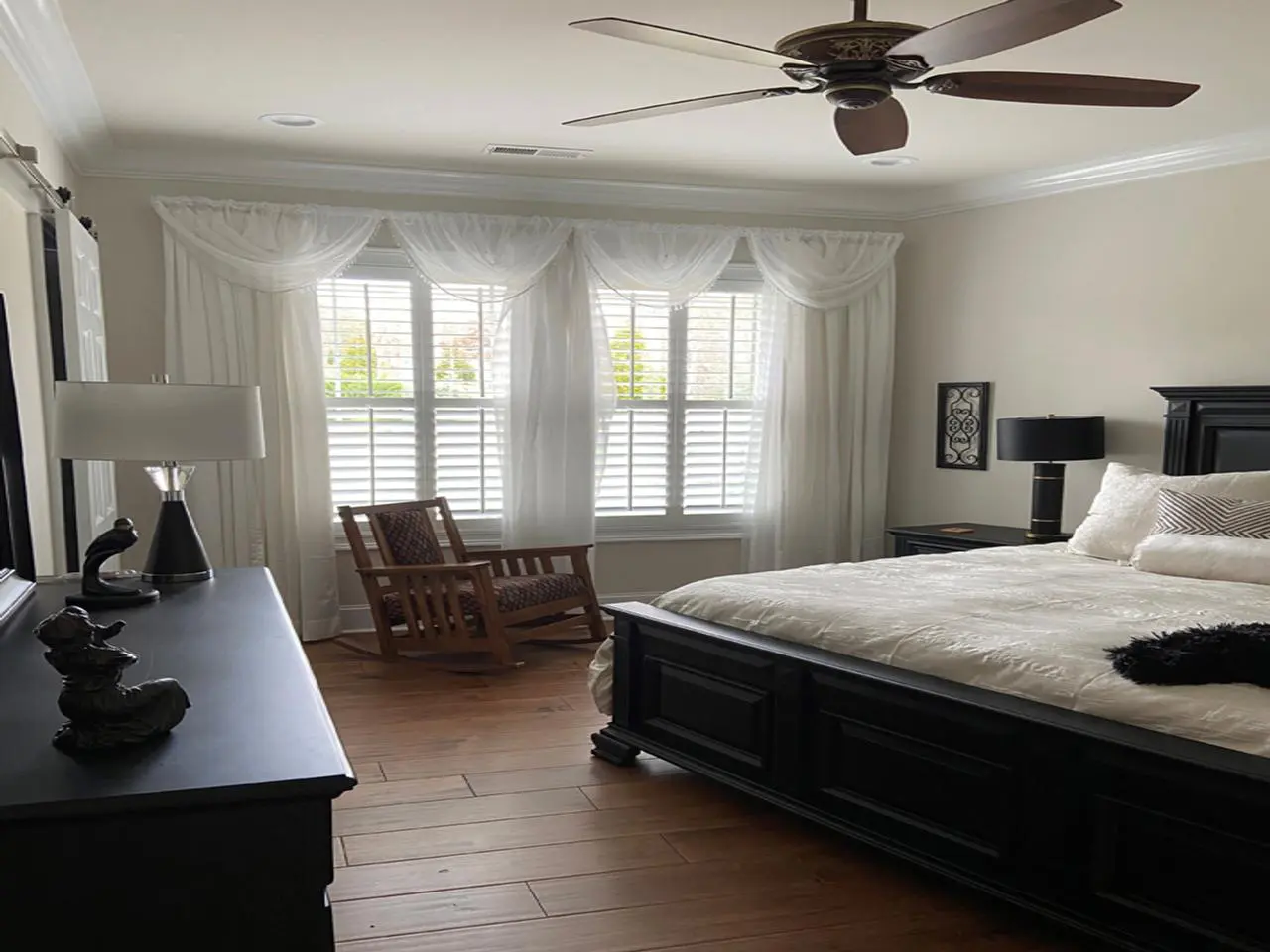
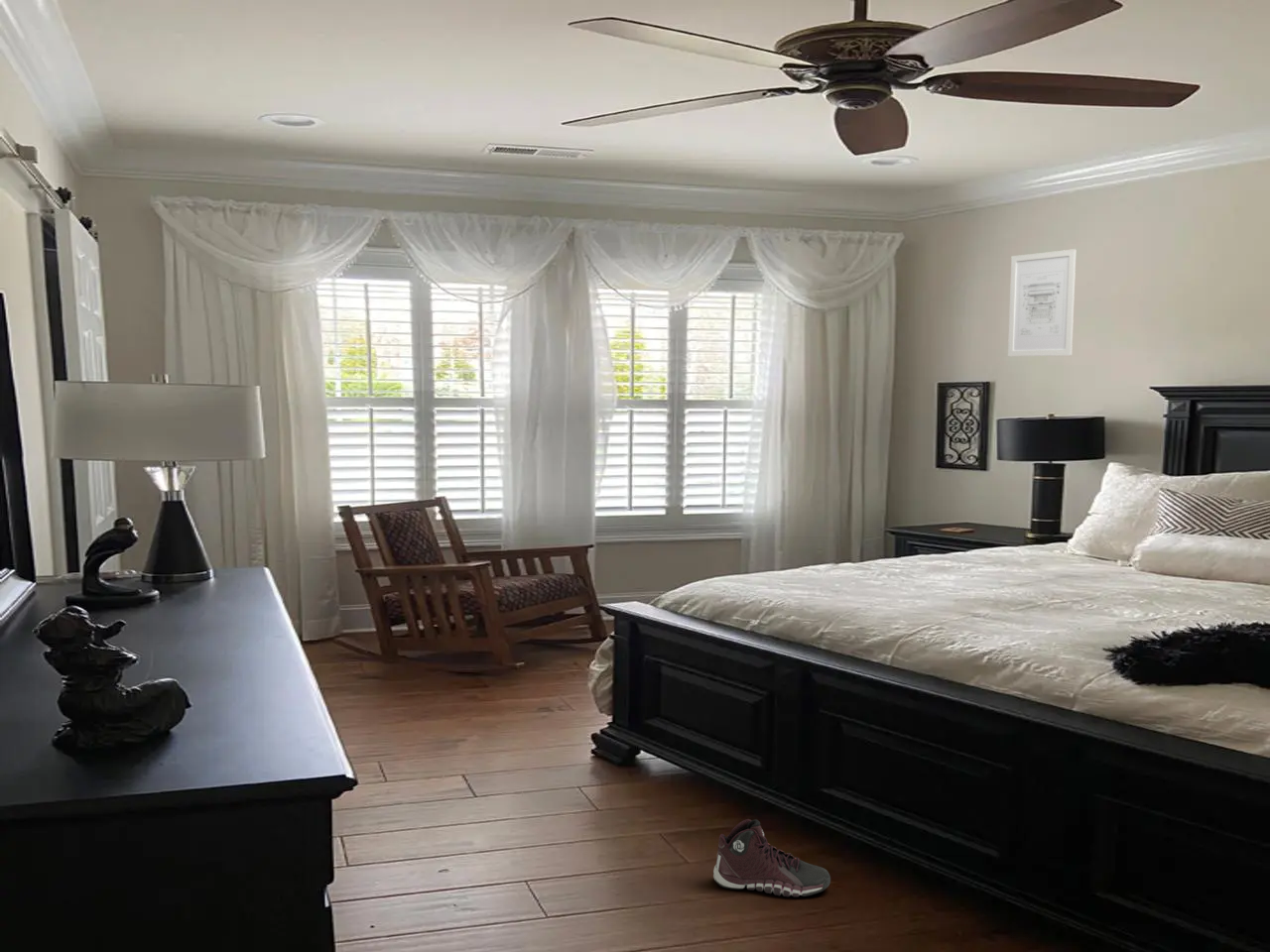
+ sneaker (772, 854)
+ wall art (1041, 304)
